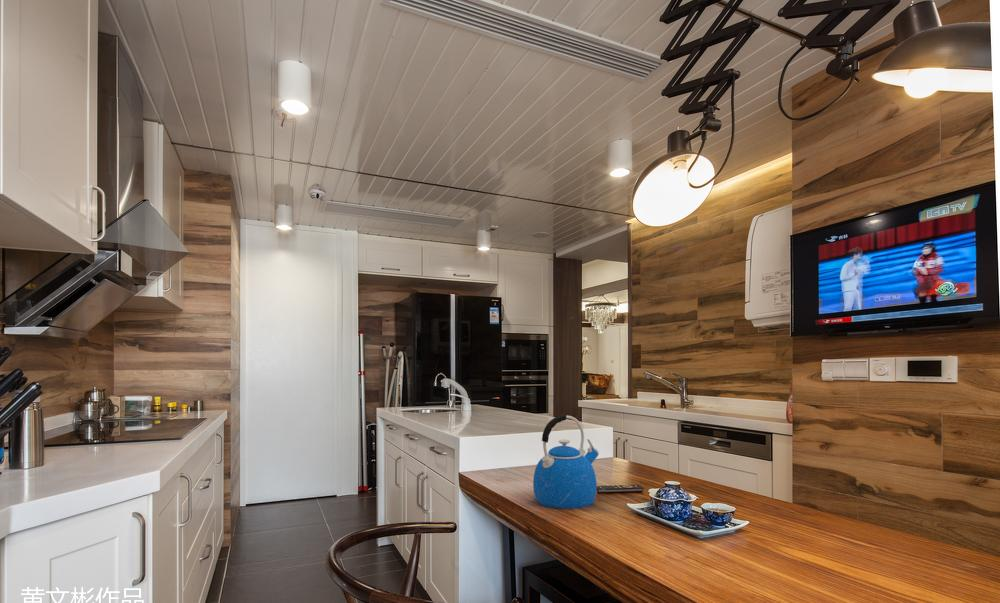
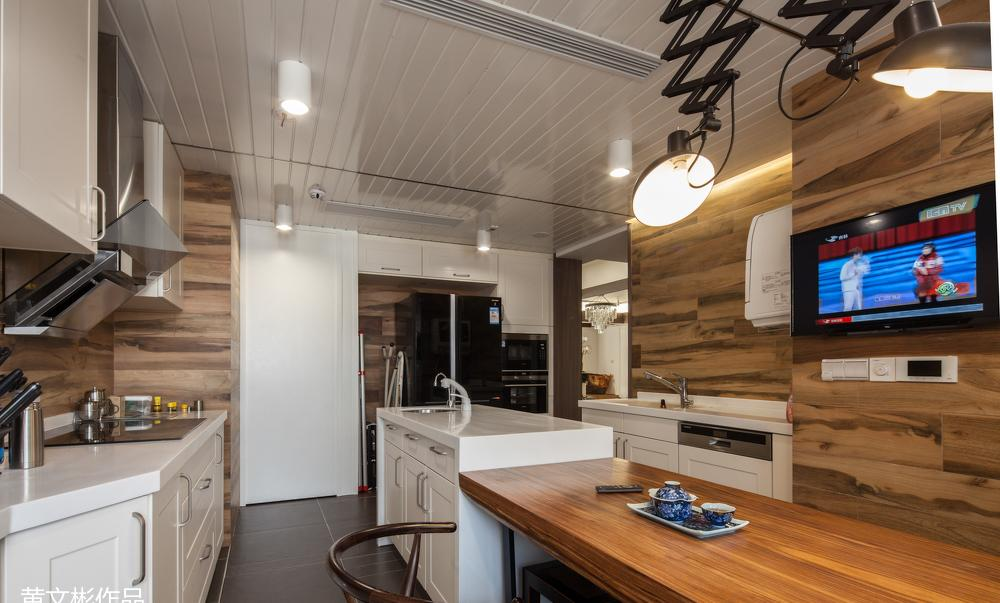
- kettle (570, 456)
